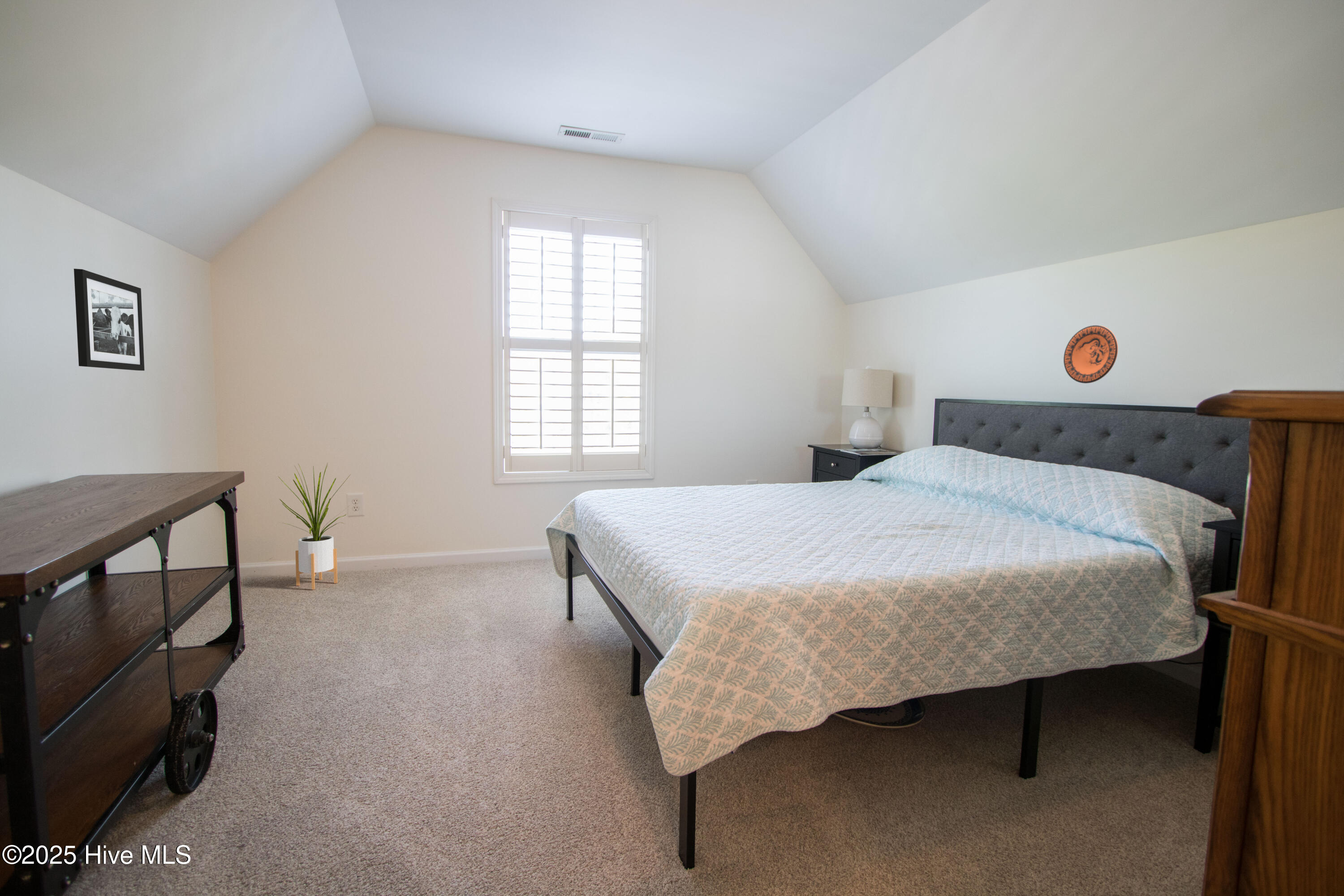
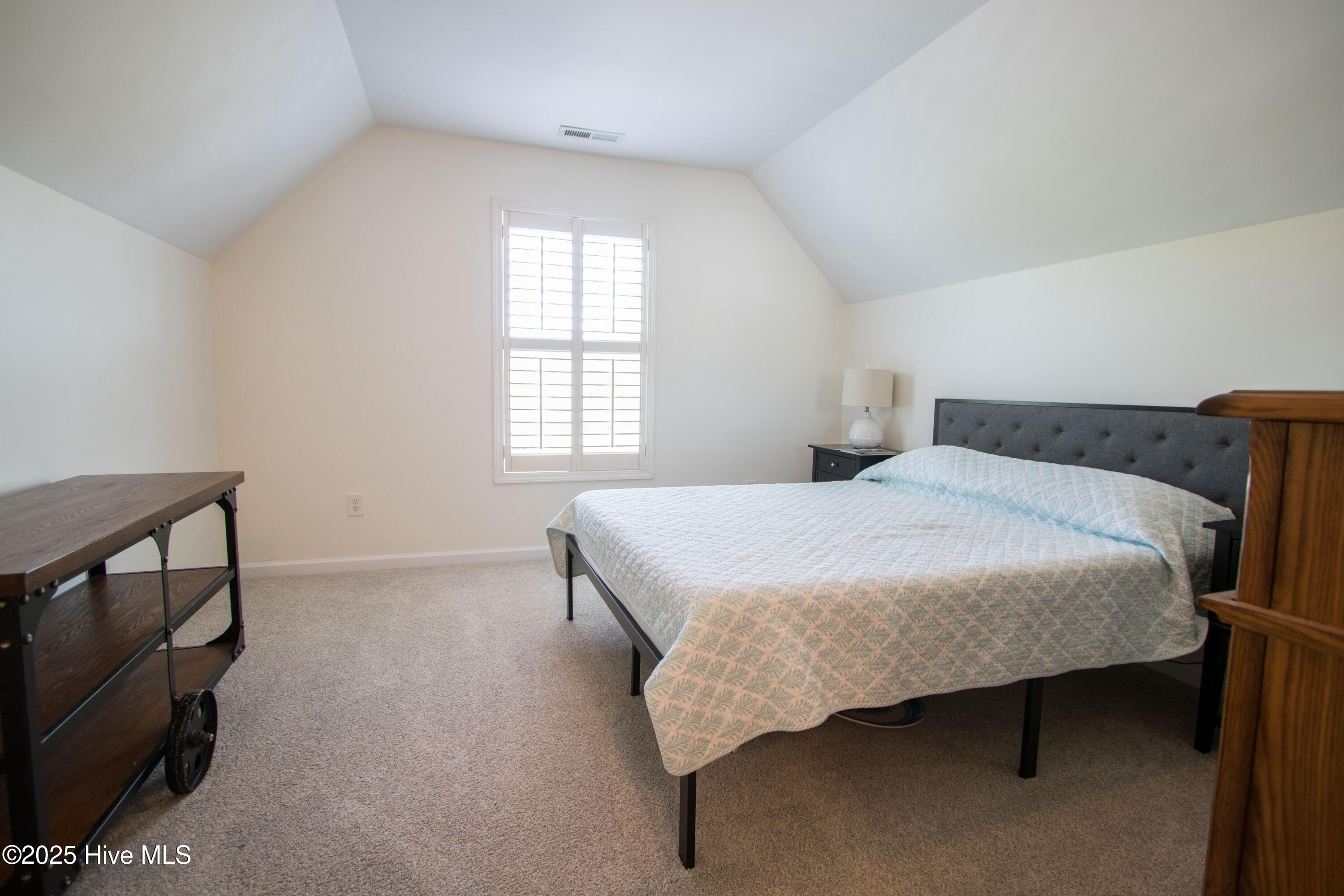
- decorative plate (1090, 354)
- house plant (317, 524)
- picture frame (112, 324)
